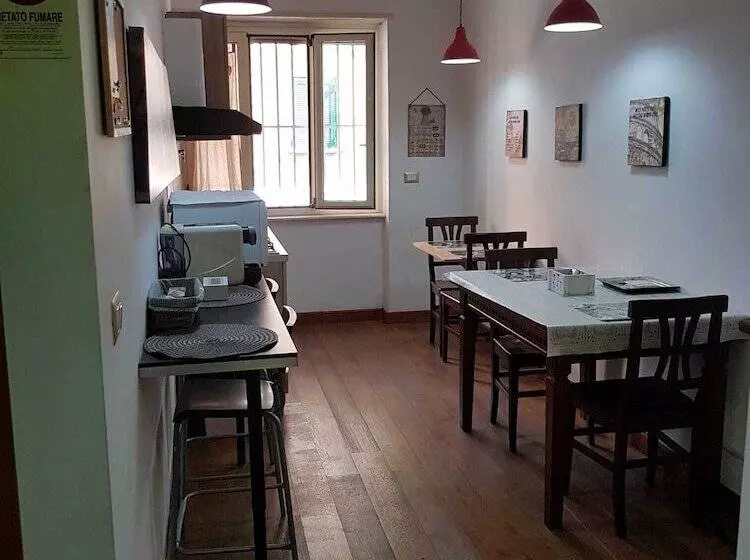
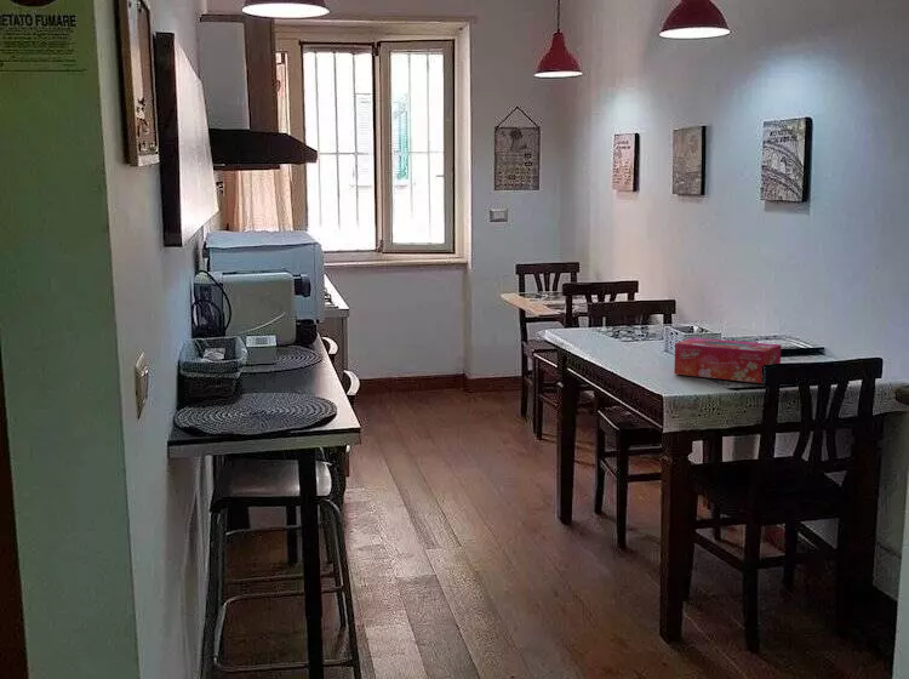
+ tissue box (726, 359)
